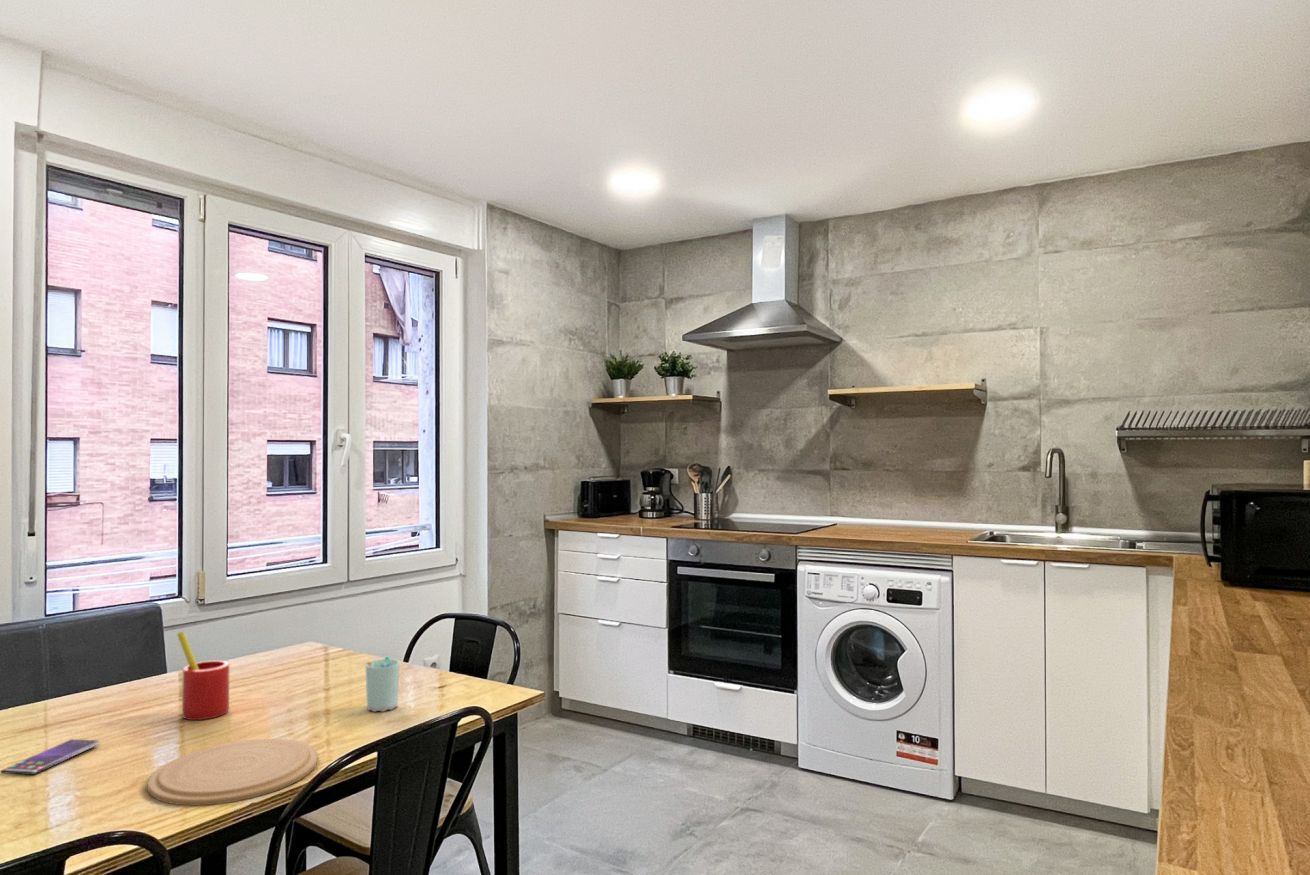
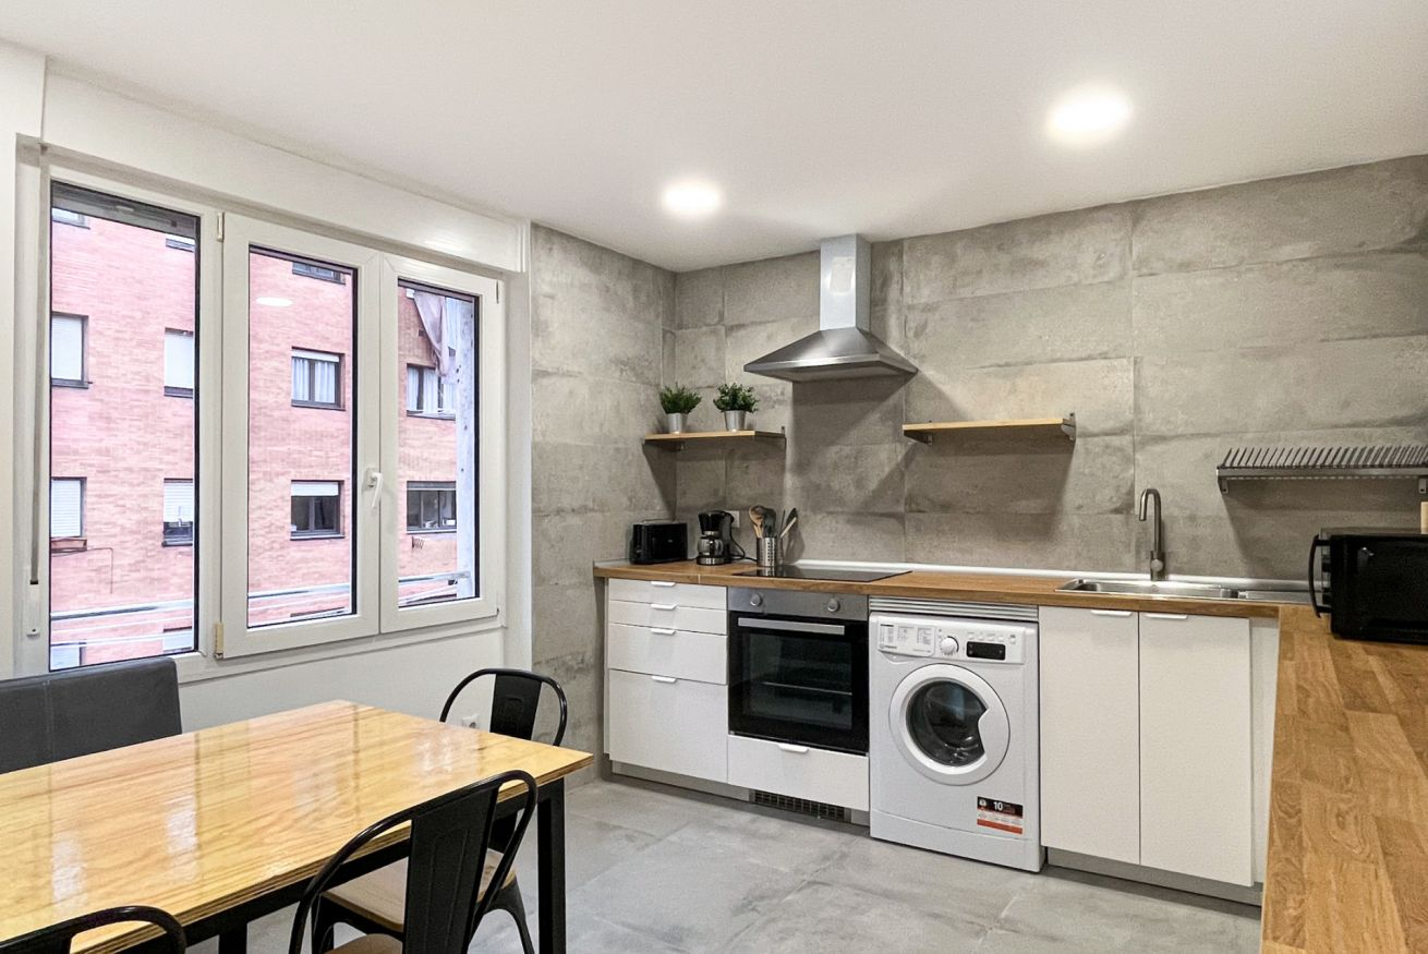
- plate (236, 767)
- cup (381, 680)
- smartphone (52, 756)
- straw (201, 672)
